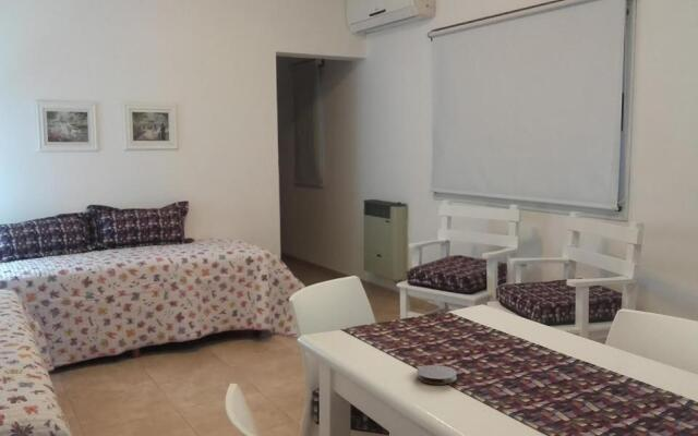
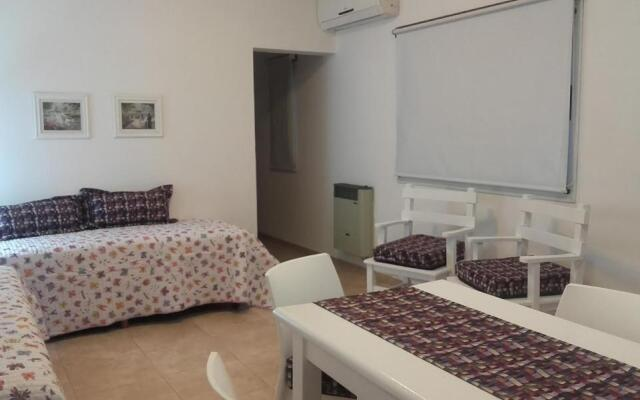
- coaster (436, 374)
